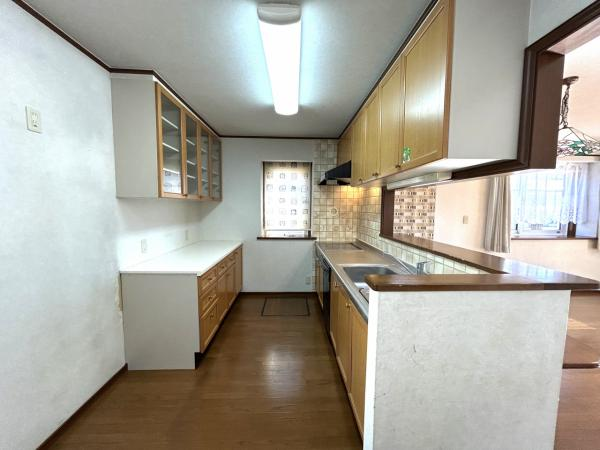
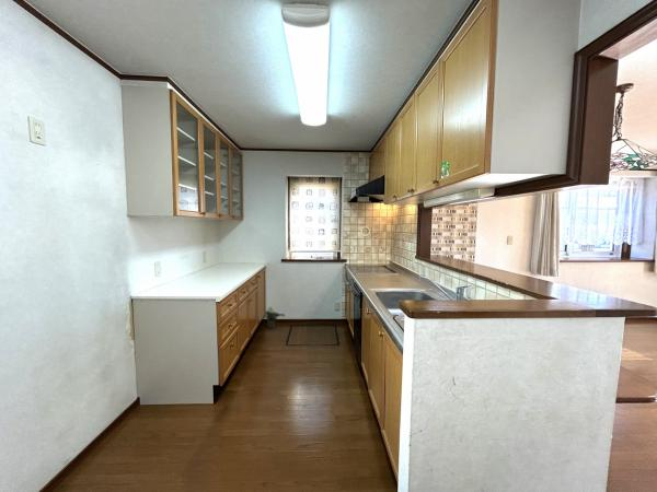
+ potted plant (273, 316)
